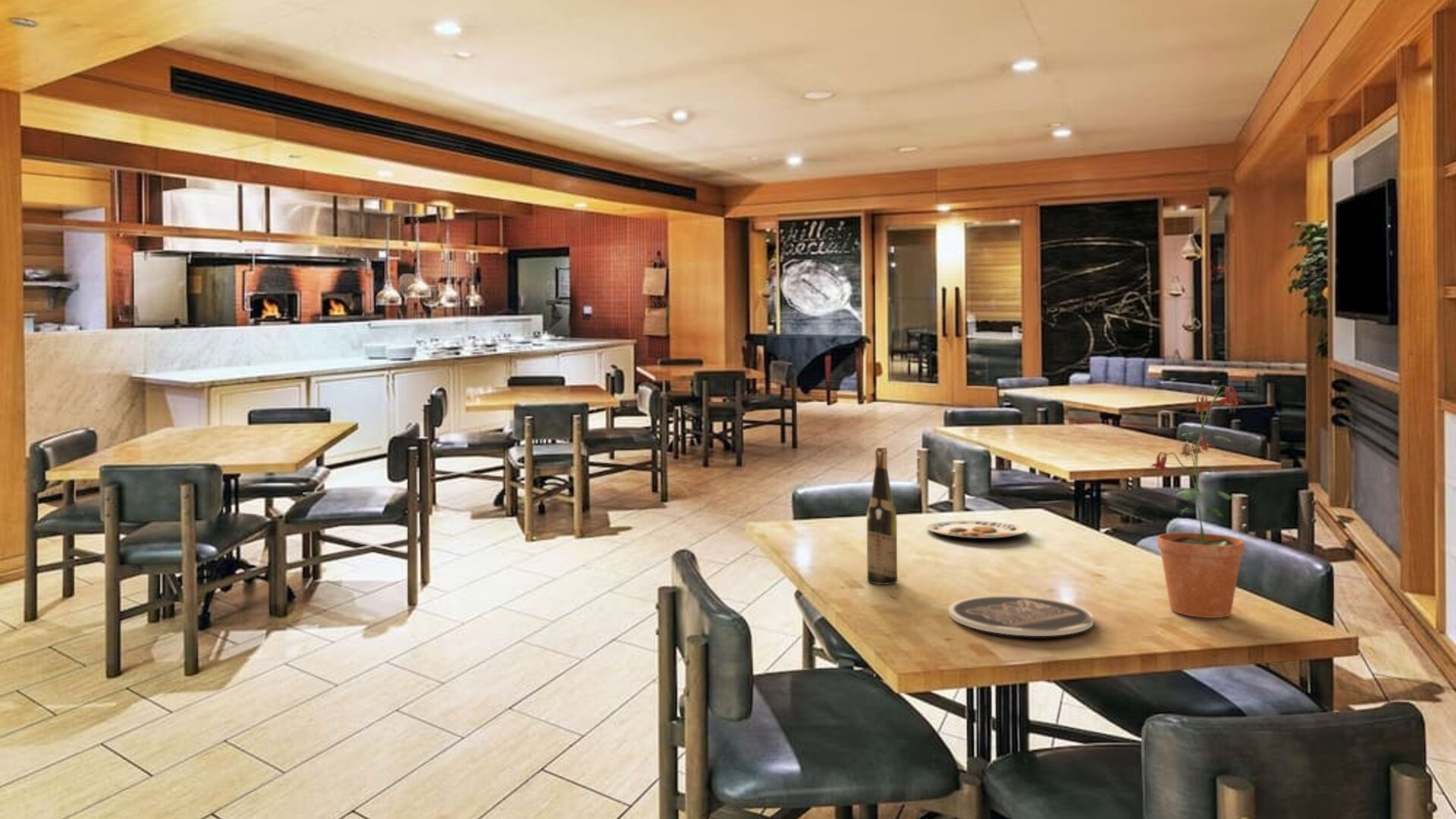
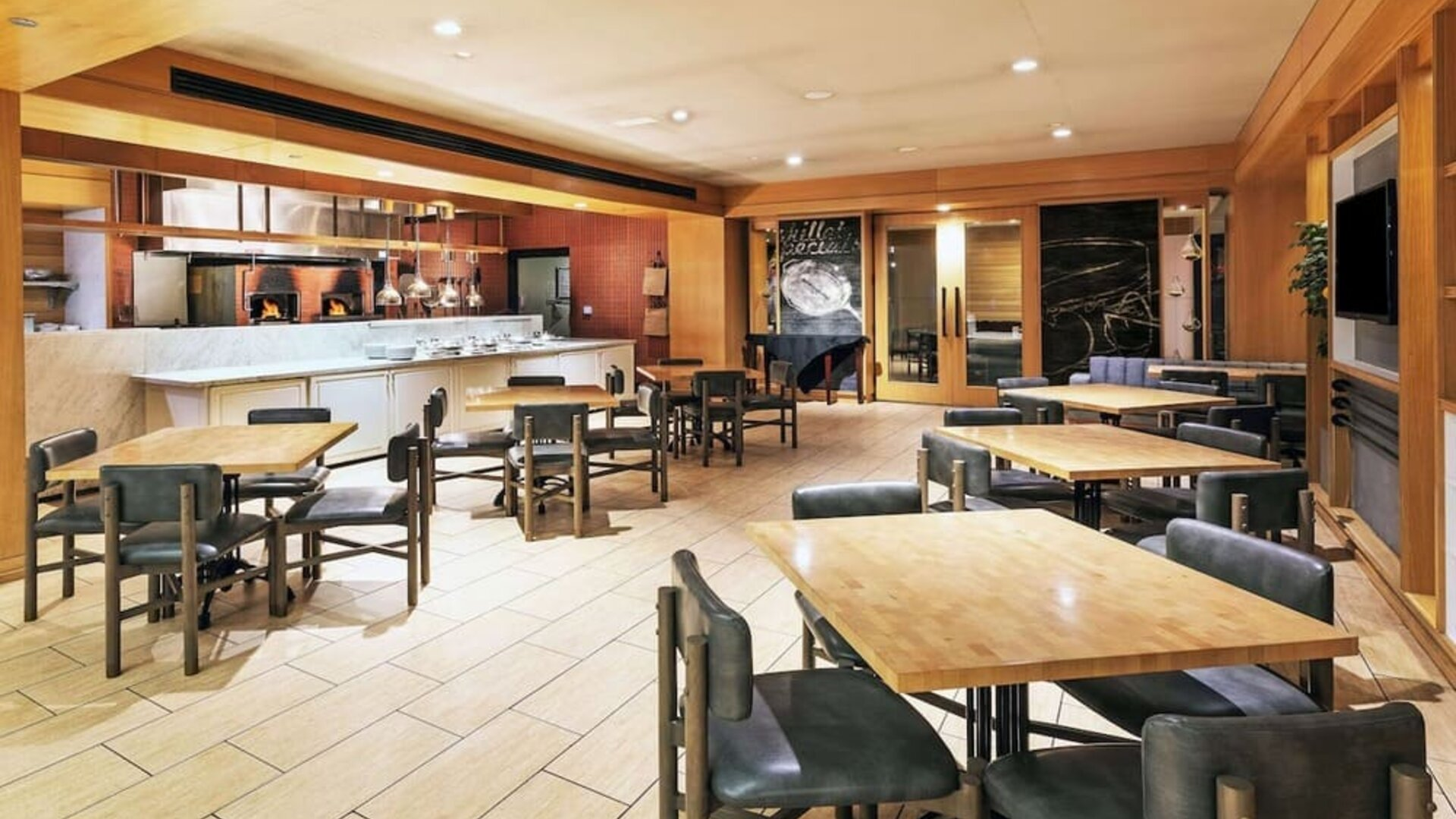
- plate (1019, 613)
- plate (976, 530)
- wine bottle (881, 514)
- potted plant (1195, 497)
